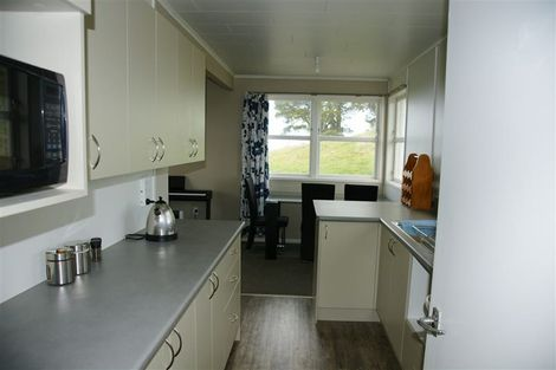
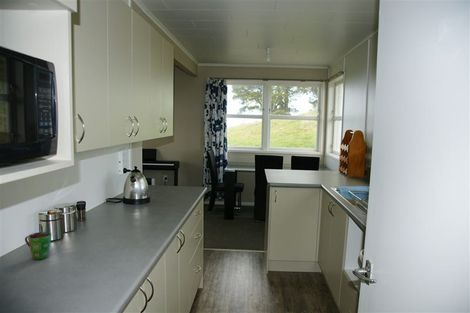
+ cup (37, 245)
